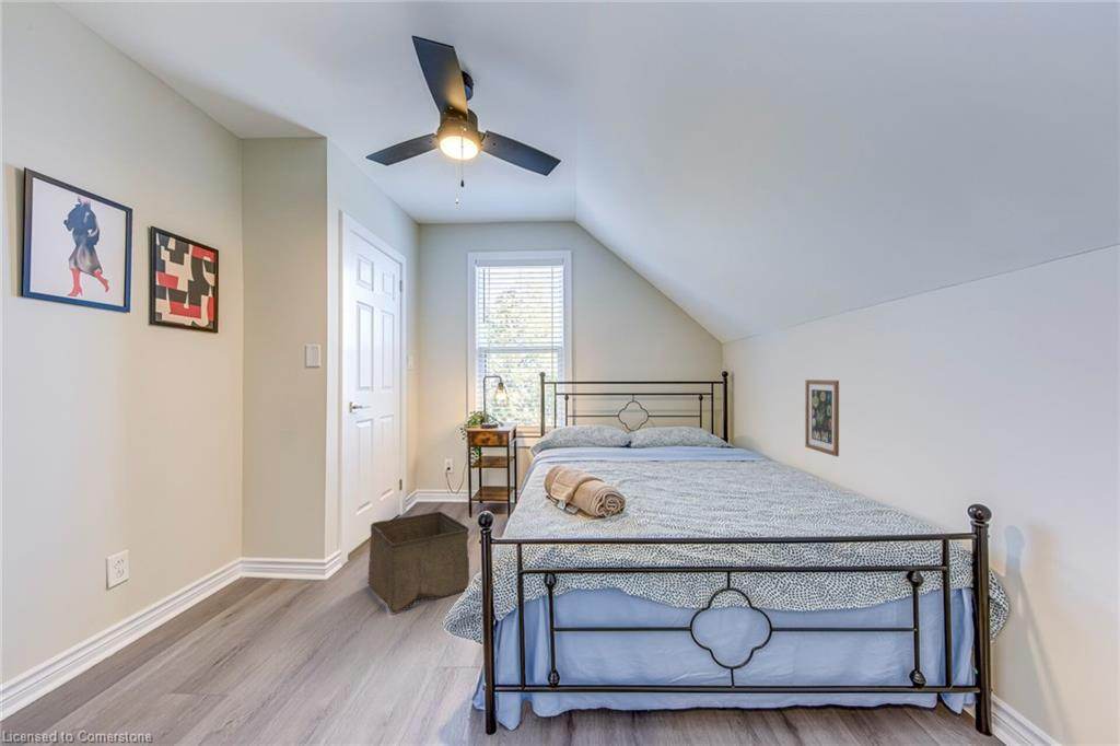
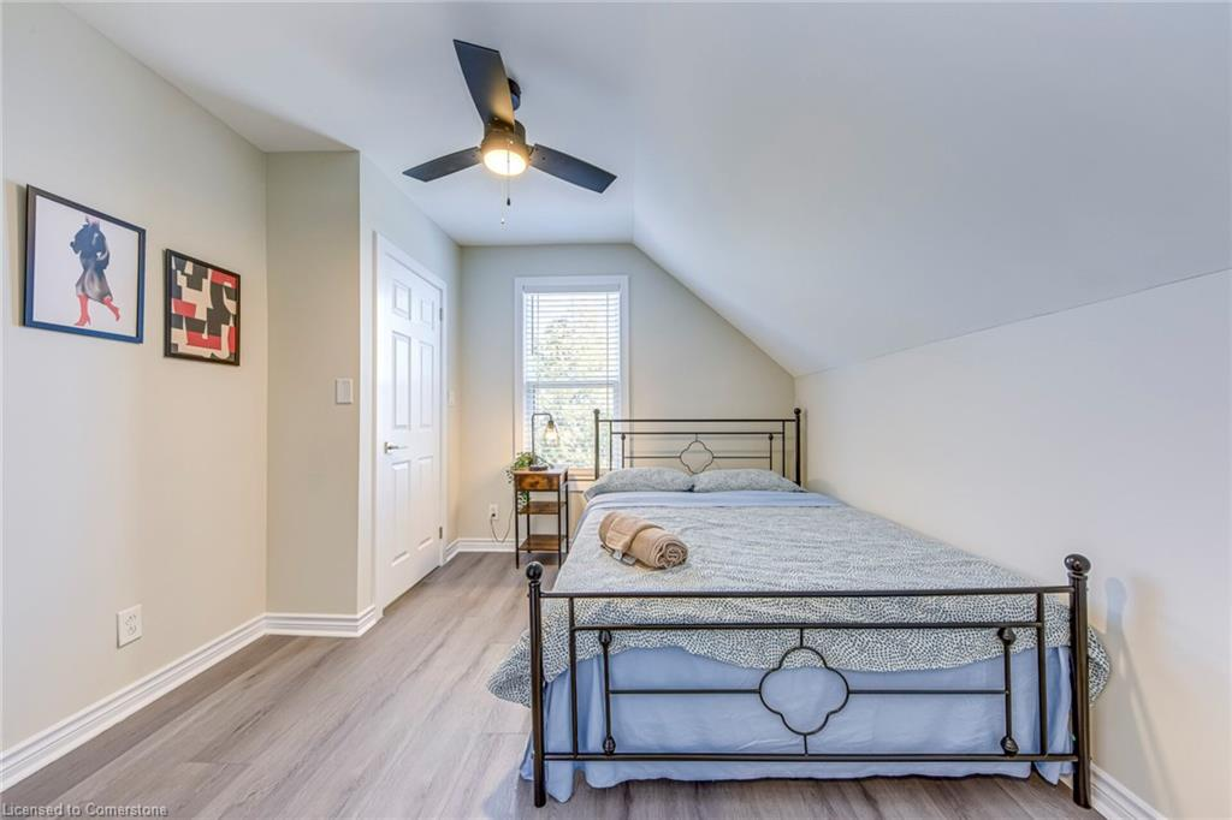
- wall art (820, 416)
- storage bin (418, 556)
